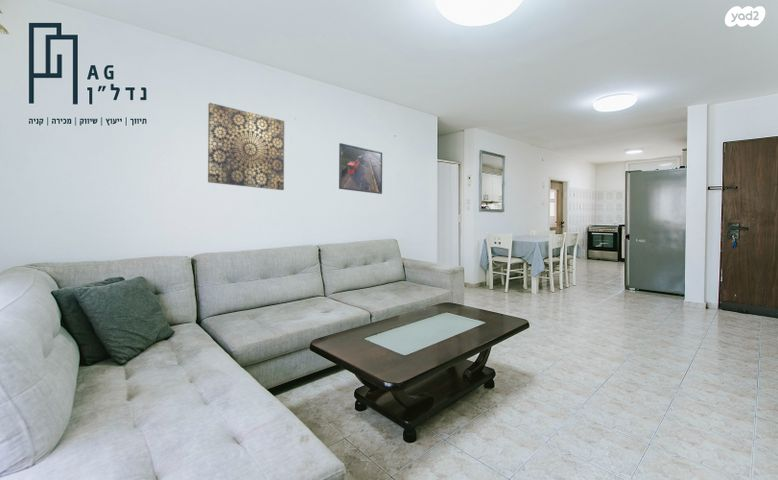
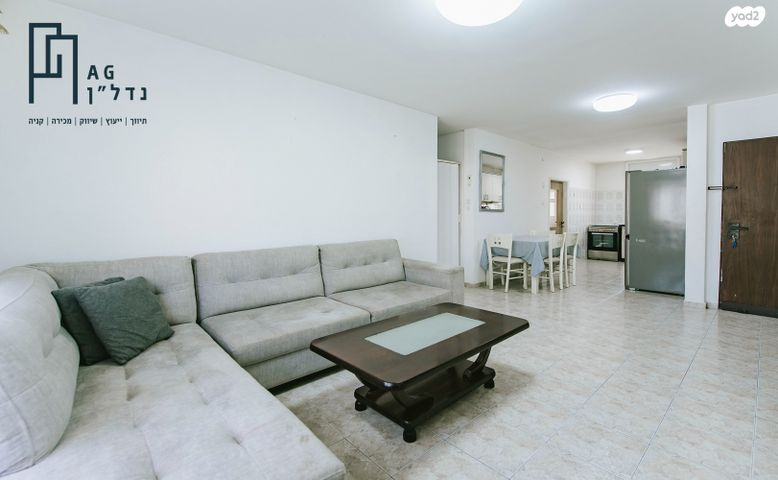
- wall art (248, 149)
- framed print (361, 169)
